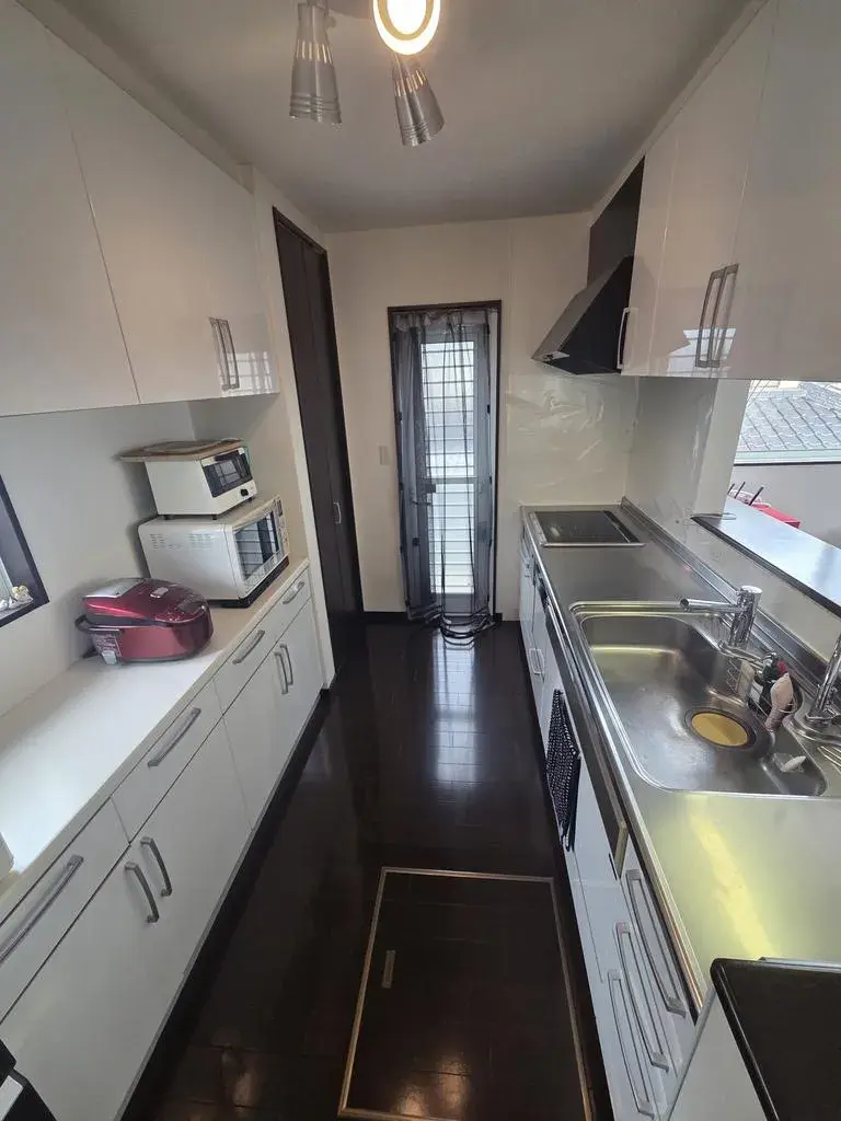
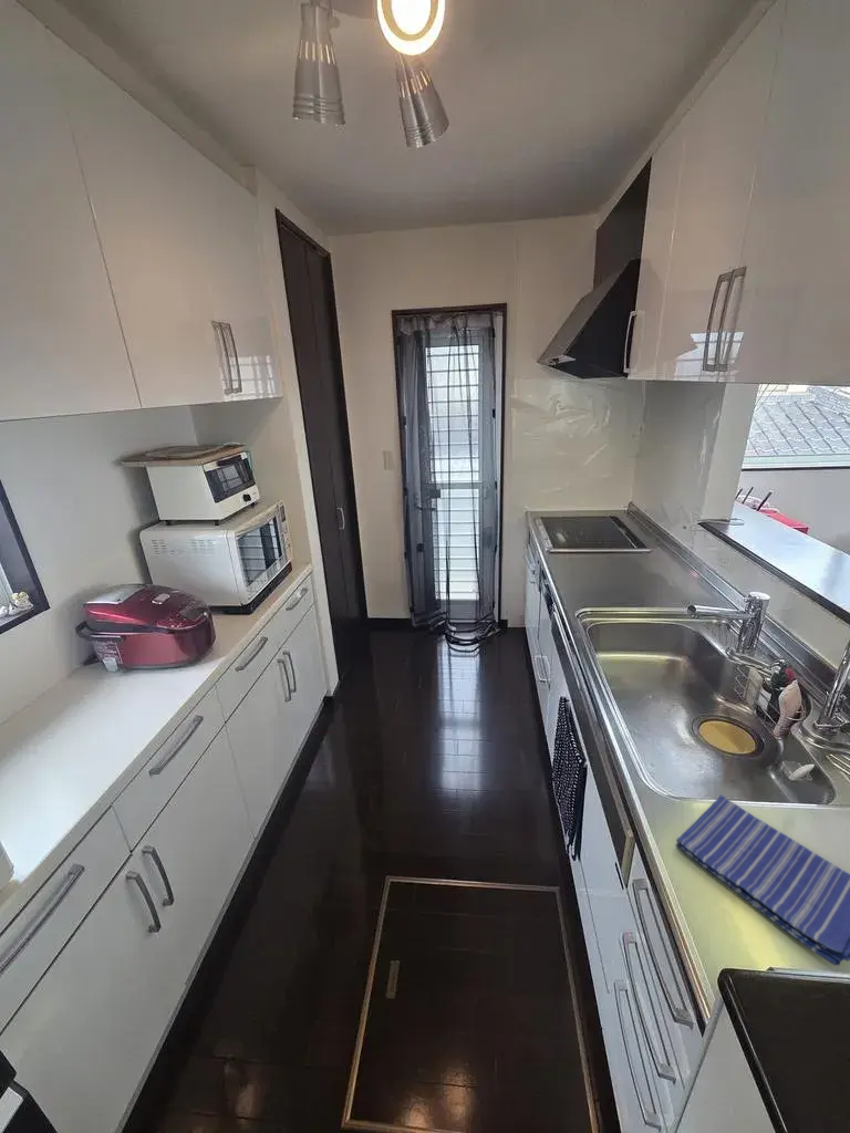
+ dish towel (771, 865)
